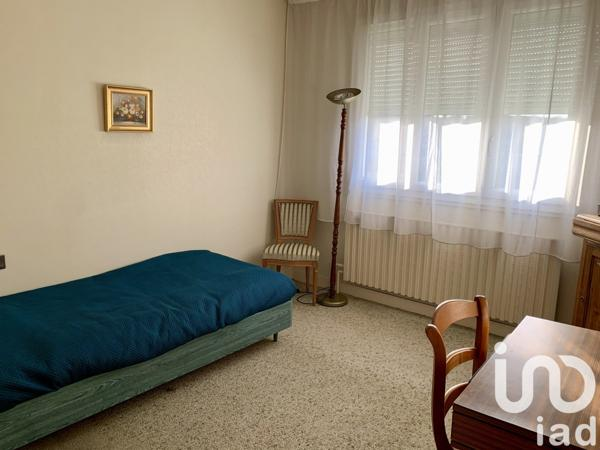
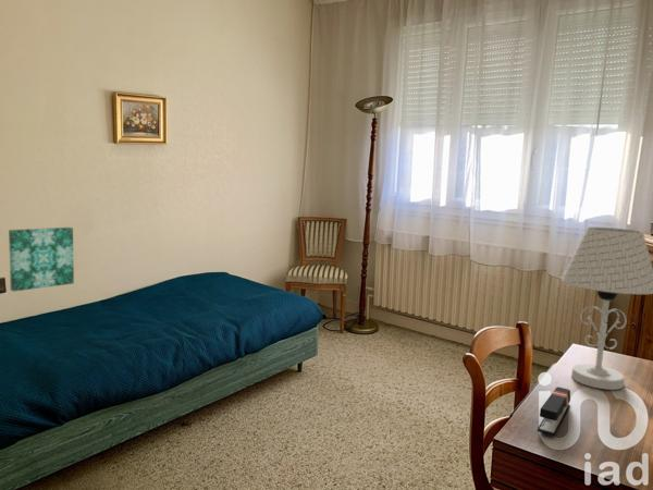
+ wall art (42, 257)
+ stapler (555, 407)
+ table lamp (605, 306)
